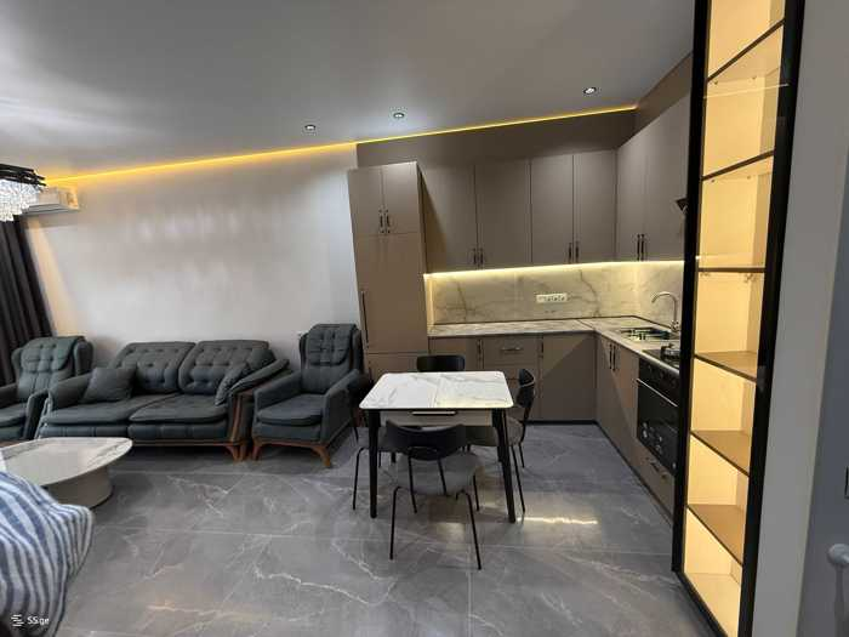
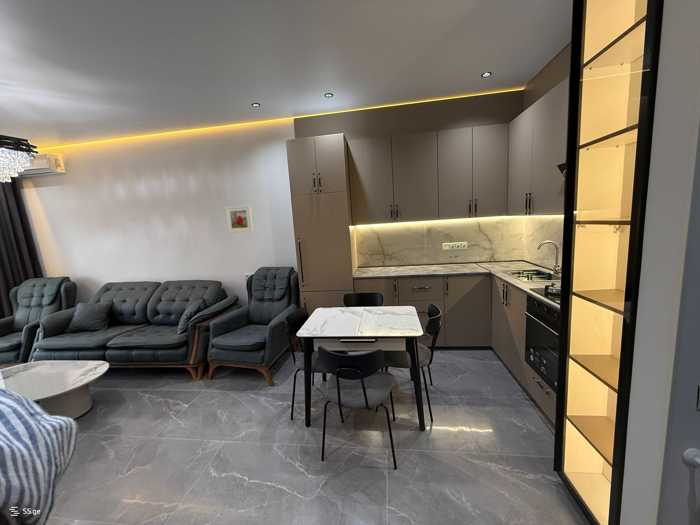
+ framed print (239, 219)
